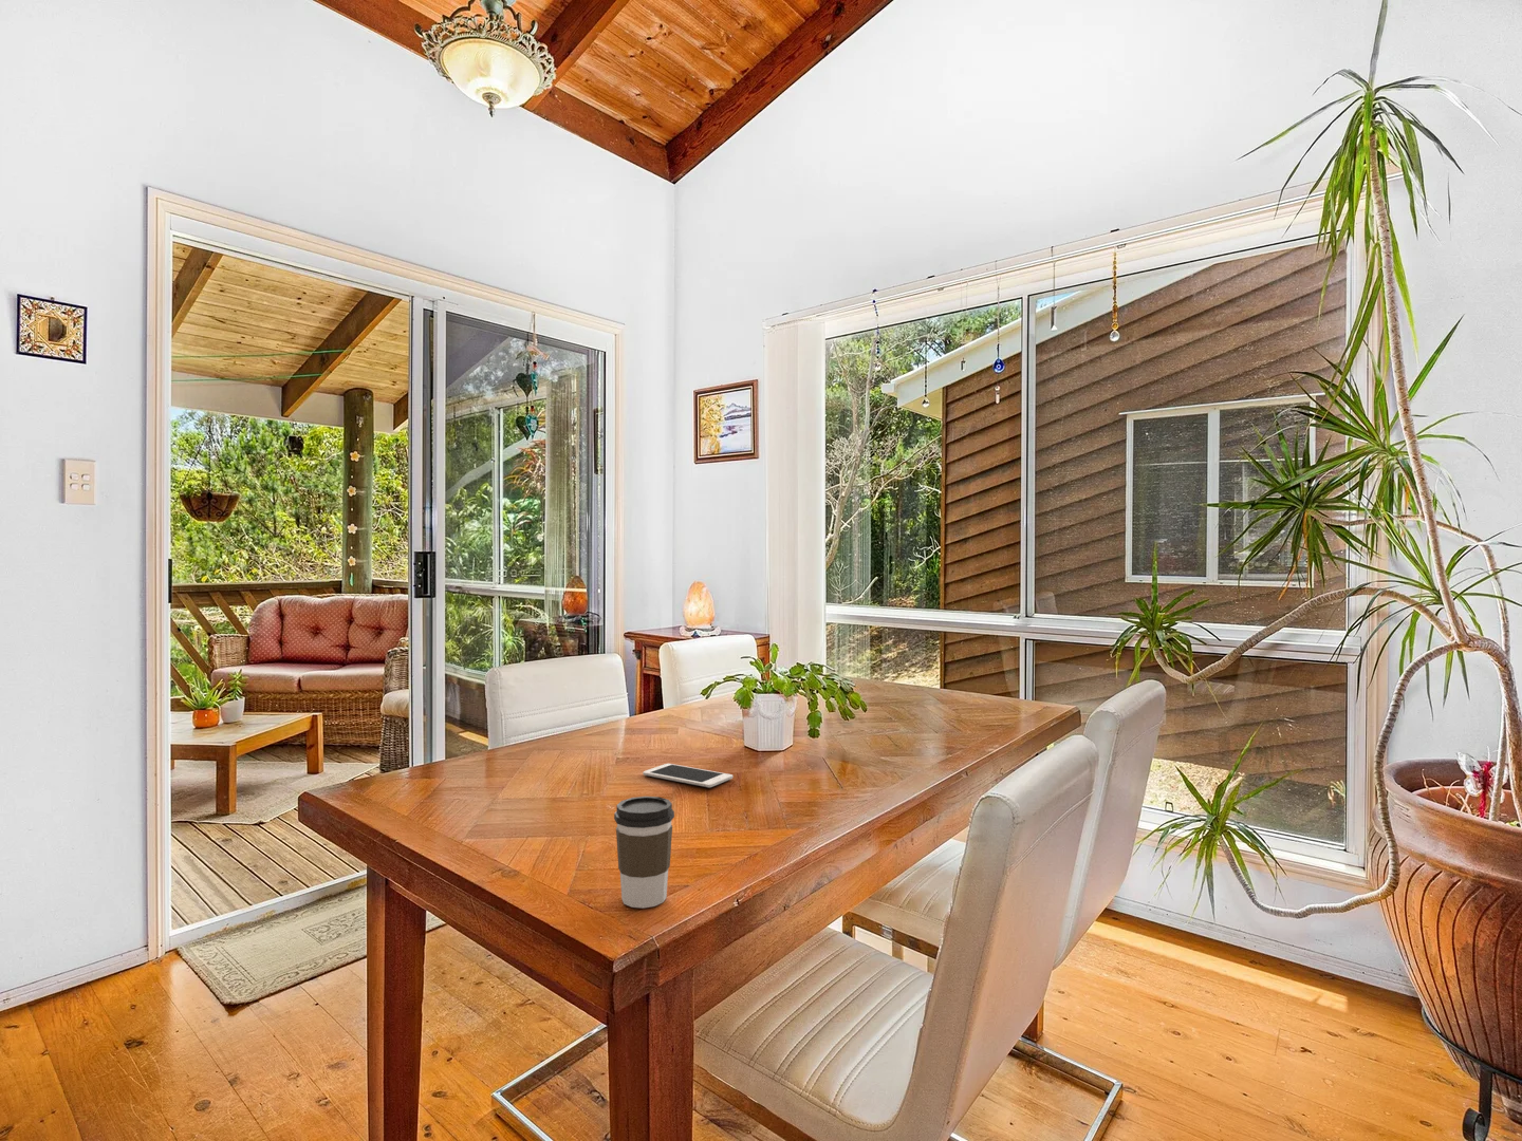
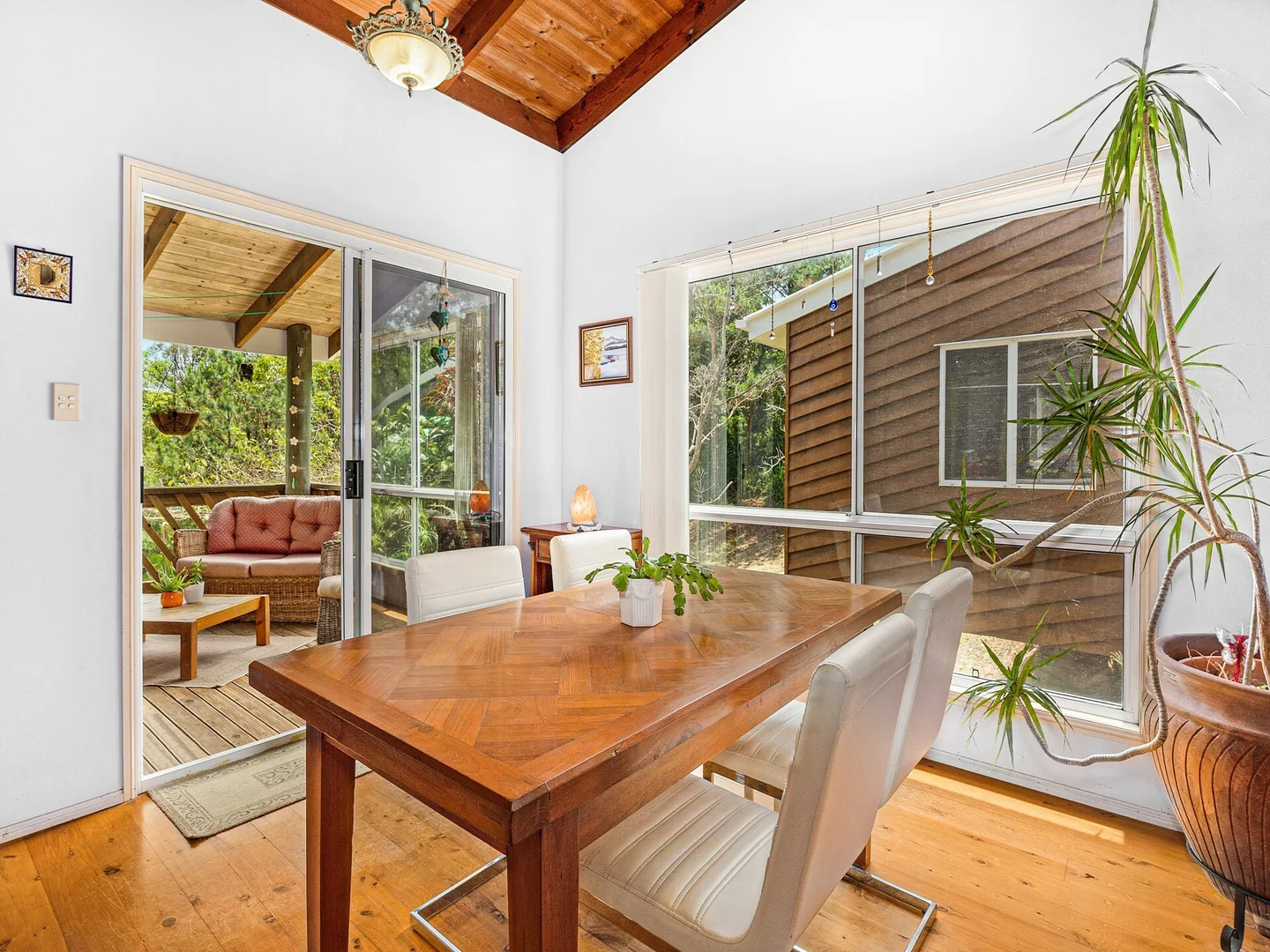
- coffee cup (644, 851)
- cell phone (687, 774)
